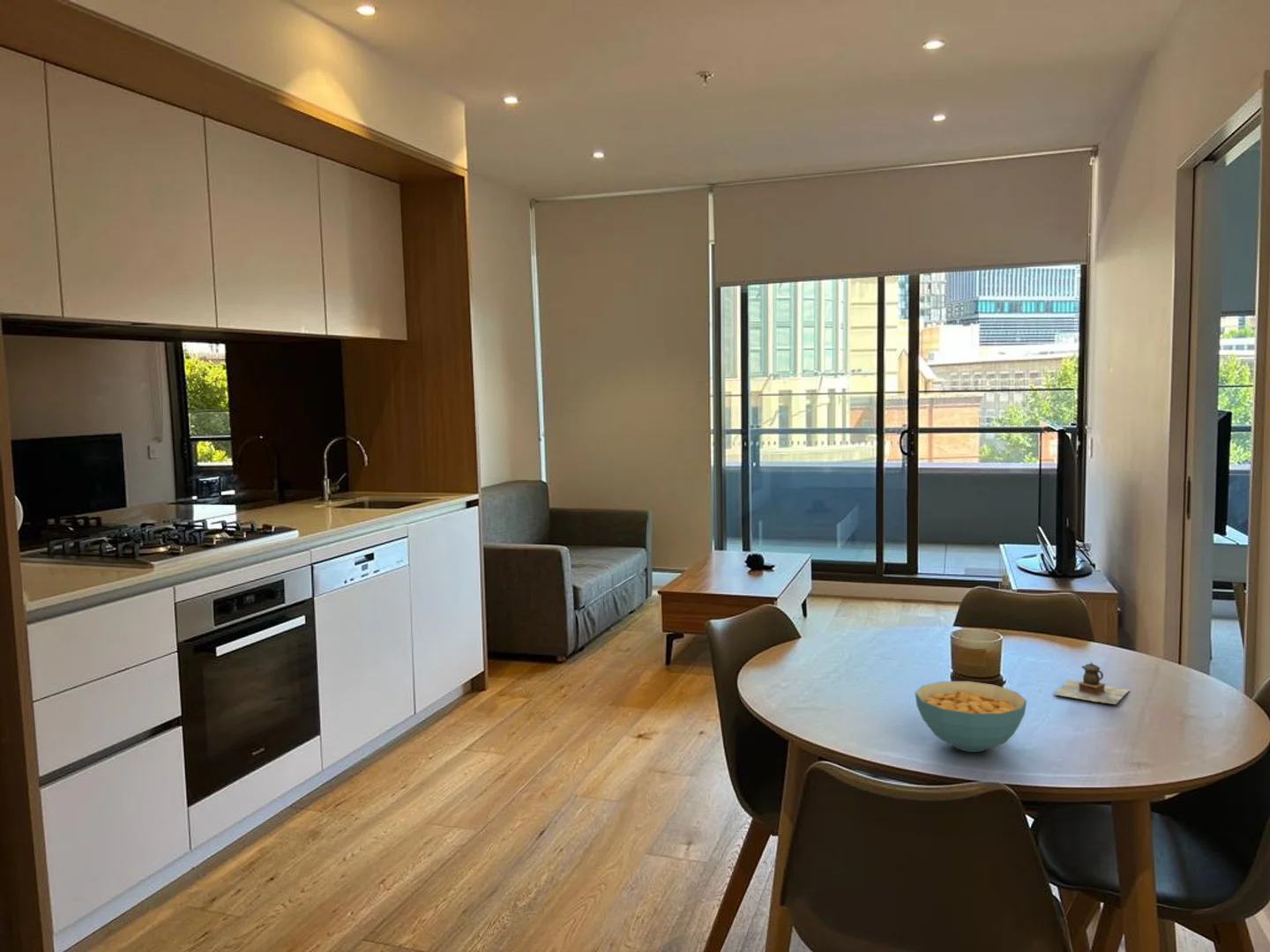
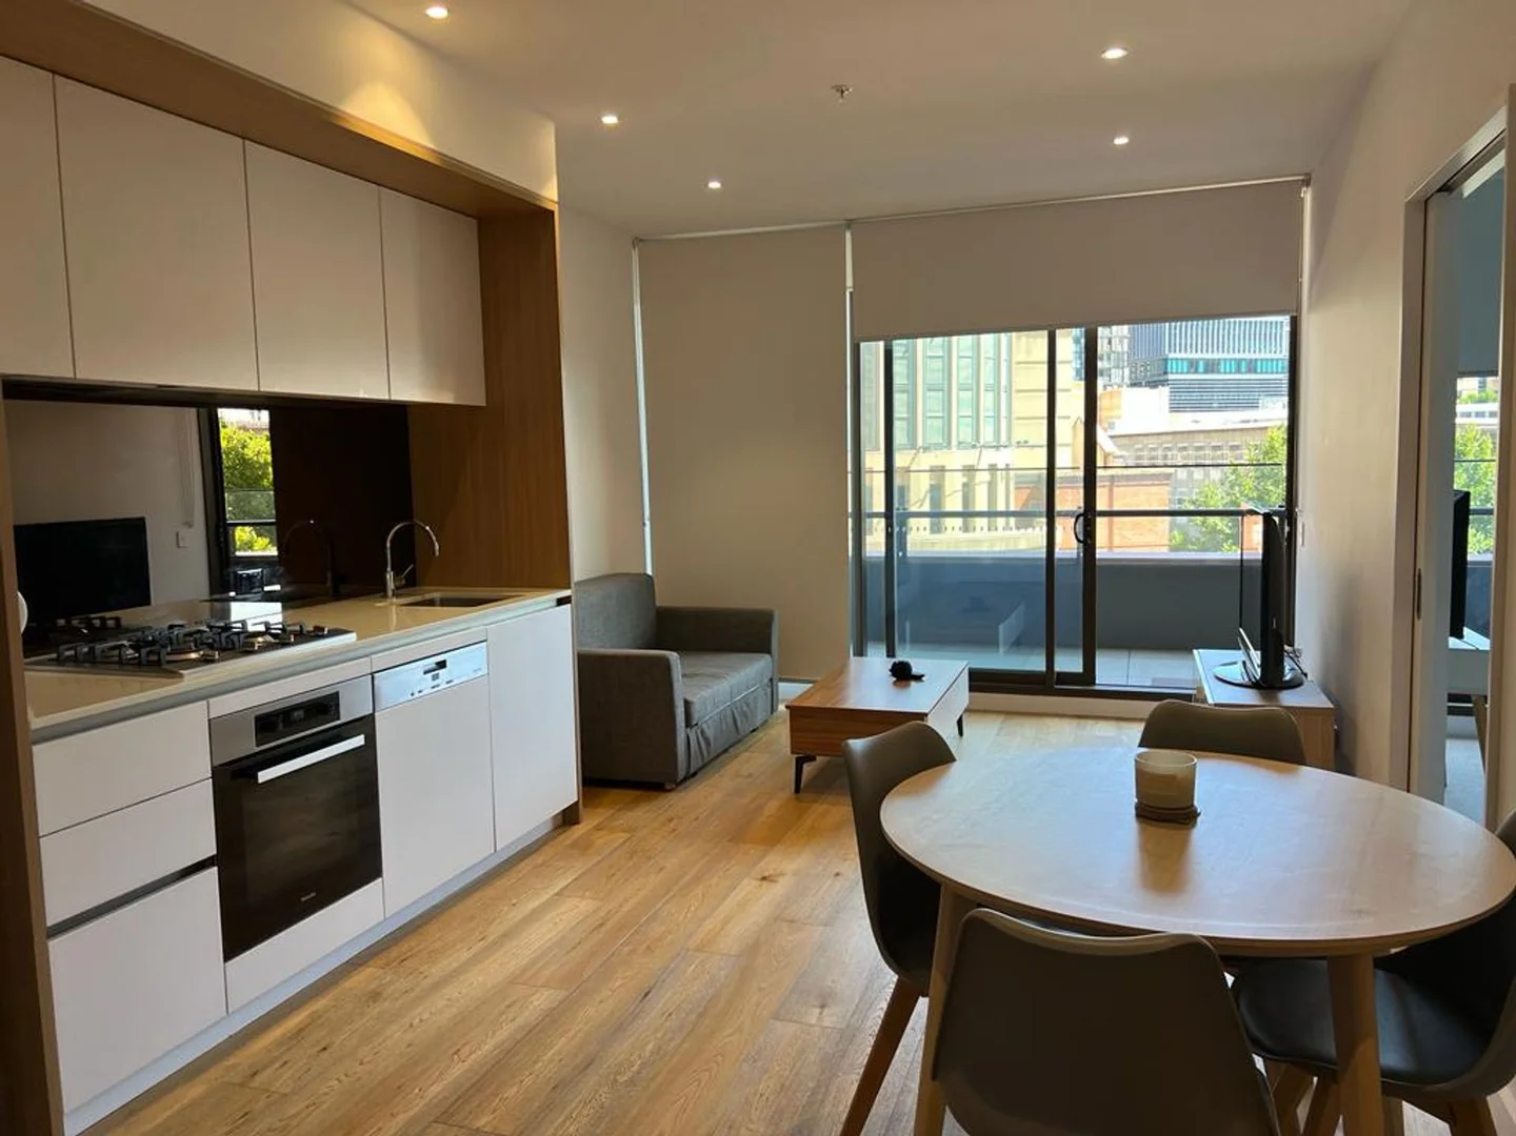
- teapot (1091, 677)
- cereal bowl (969, 721)
